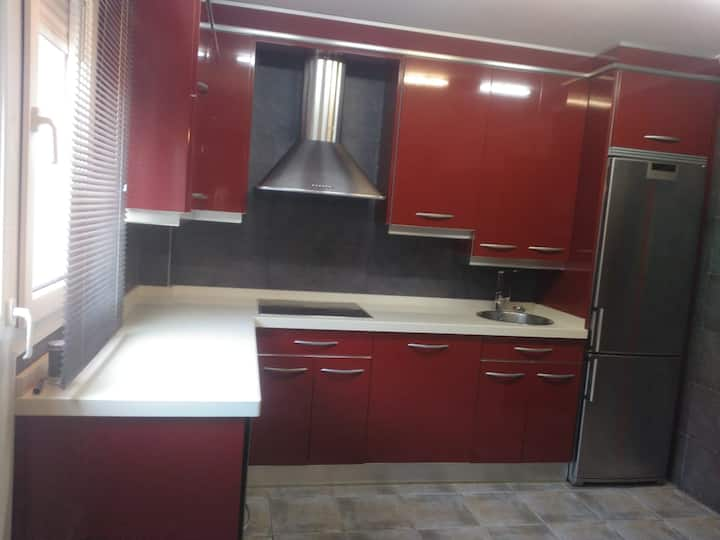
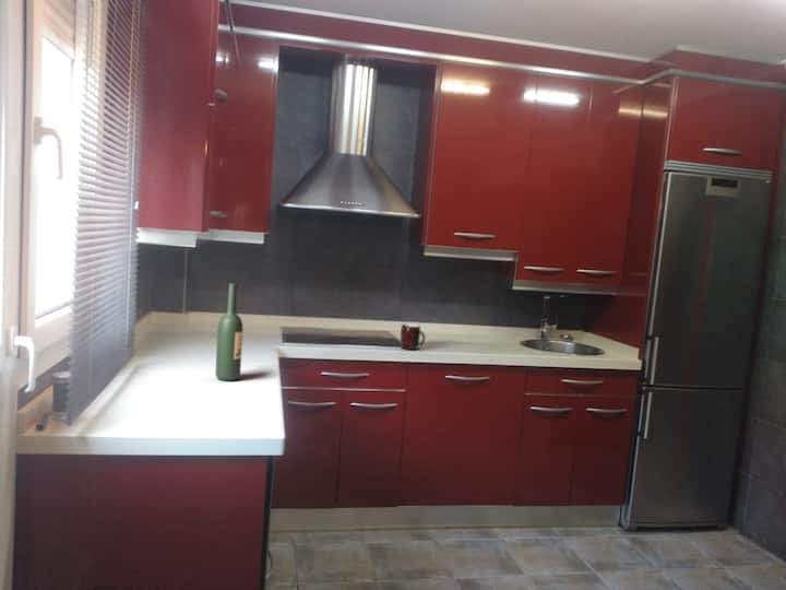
+ wine bottle (229, 331)
+ mug (413, 337)
